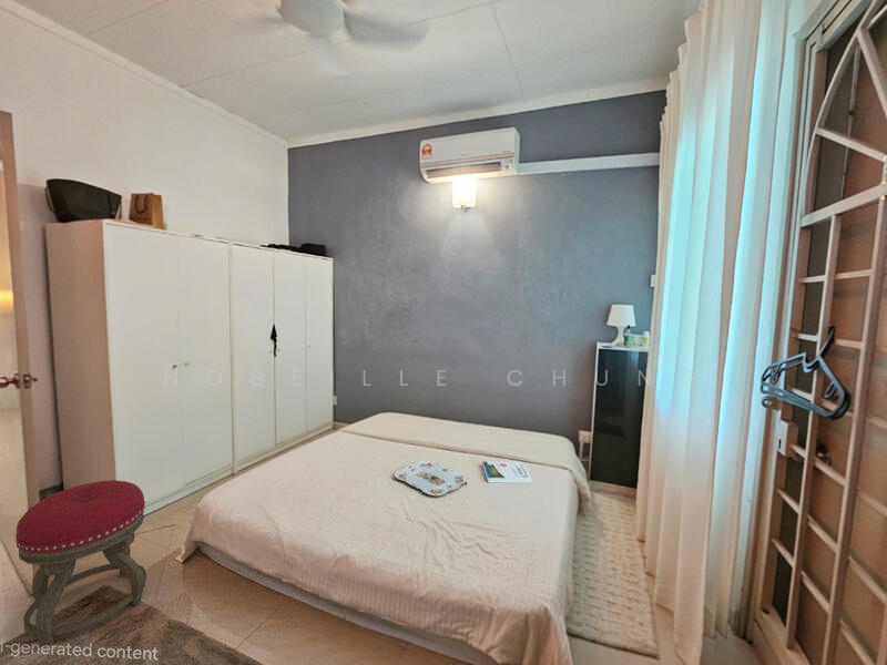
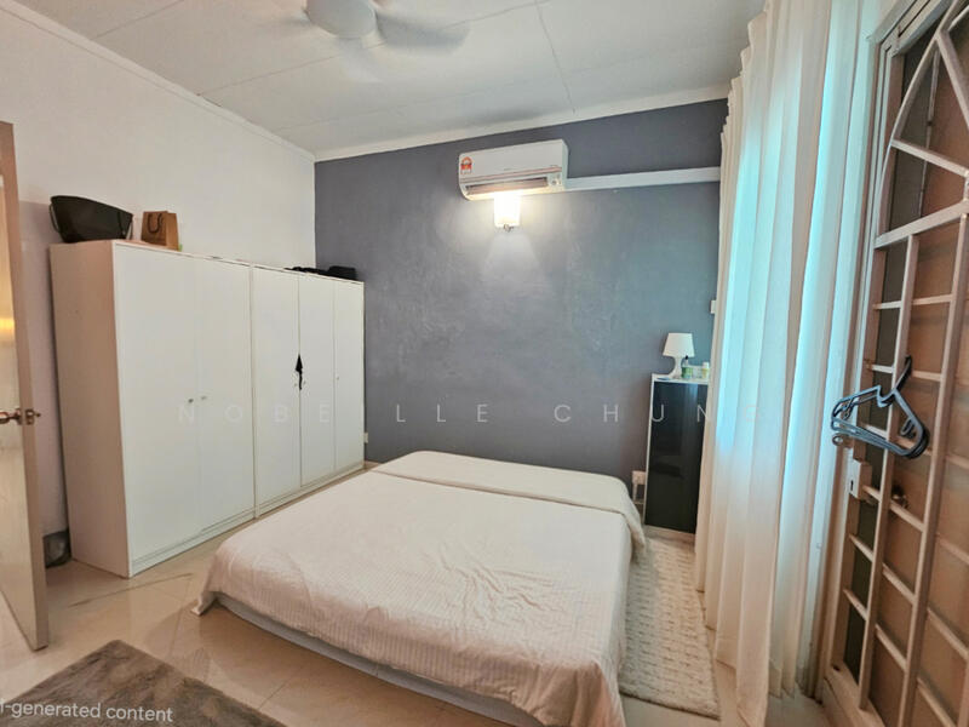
- book (506, 471)
- stool (86, 551)
- serving tray (430, 477)
